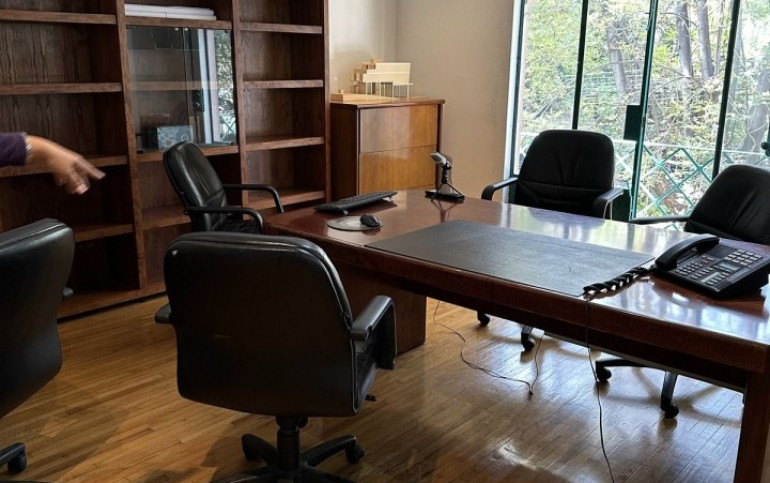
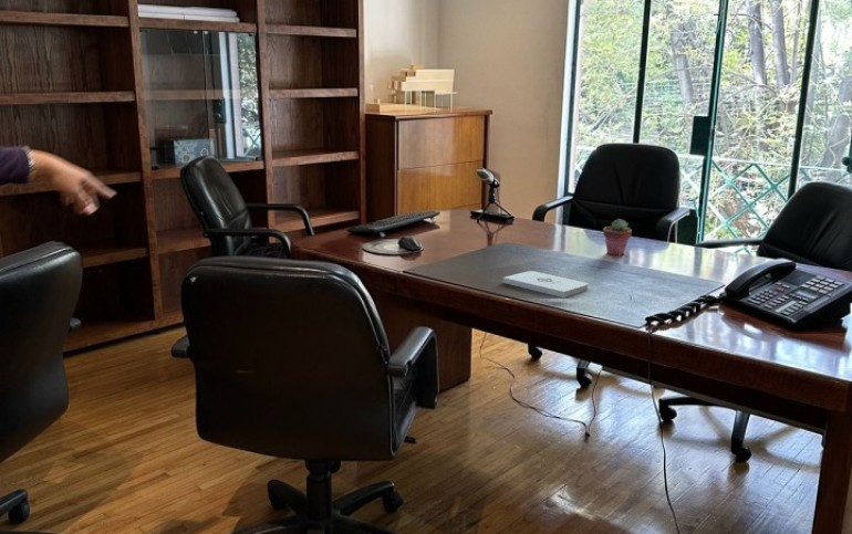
+ potted succulent (616, 235)
+ notepad (546, 283)
